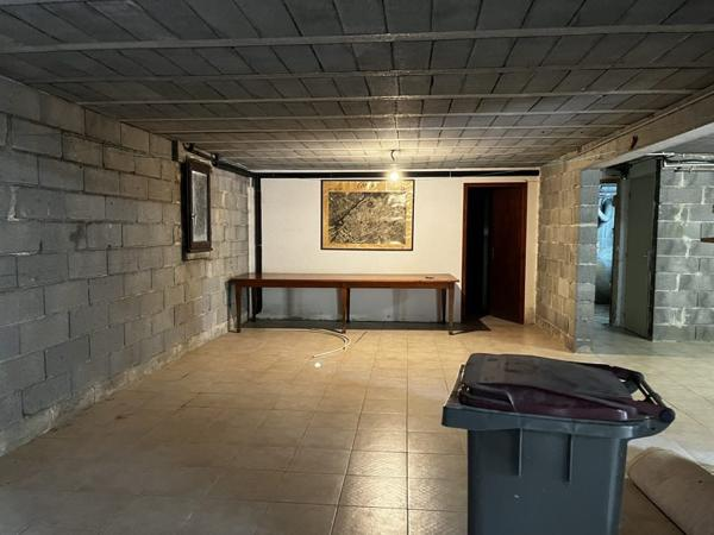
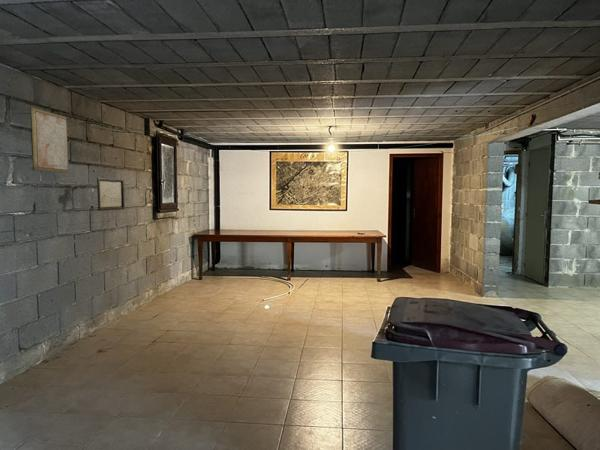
+ wall art (51, 142)
+ wall art (111, 194)
